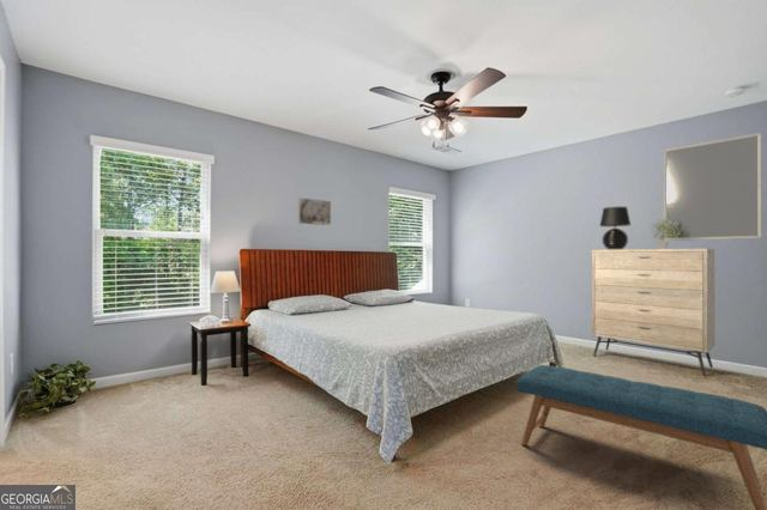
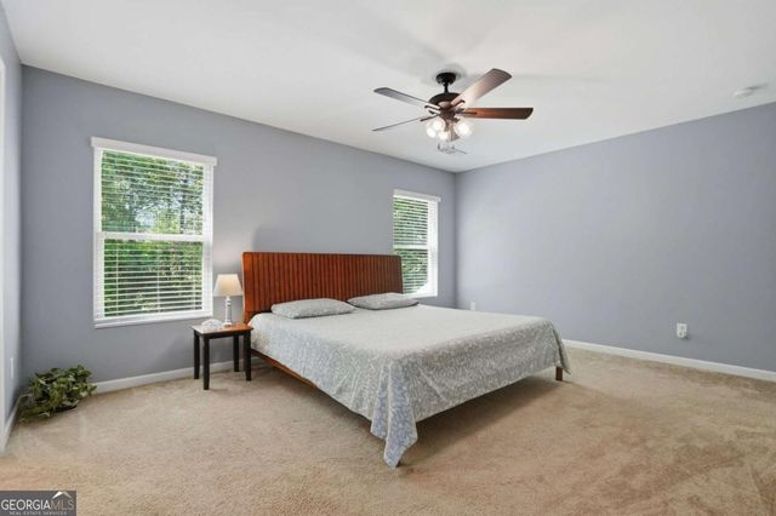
- table lamp (615, 229)
- home mirror (708, 190)
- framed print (314, 212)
- bench (628, 424)
- dresser (650, 305)
- potted plant (664, 232)
